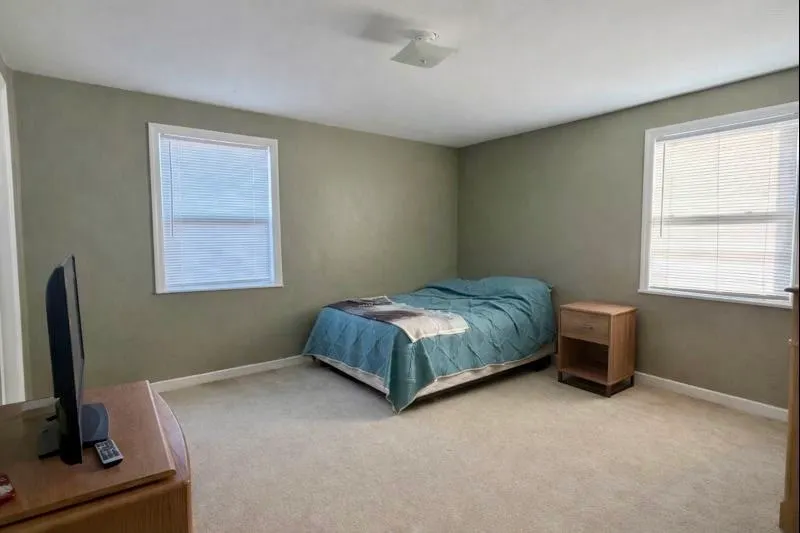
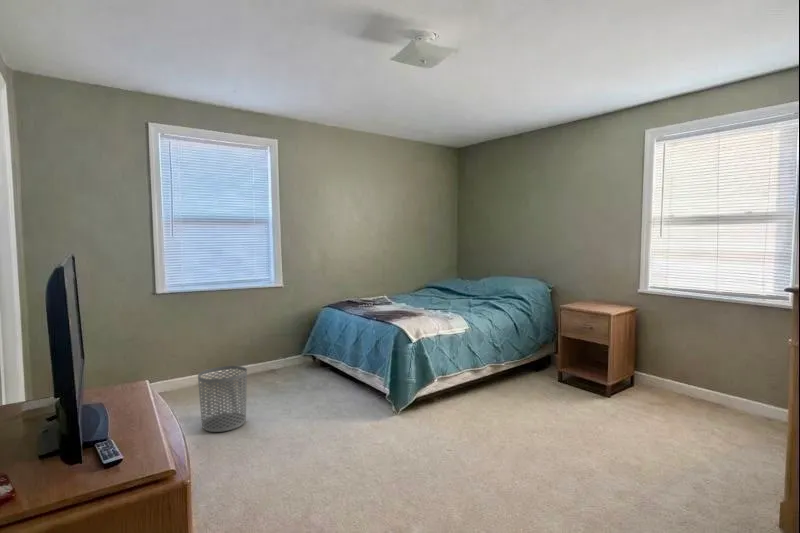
+ waste bin (223, 398)
